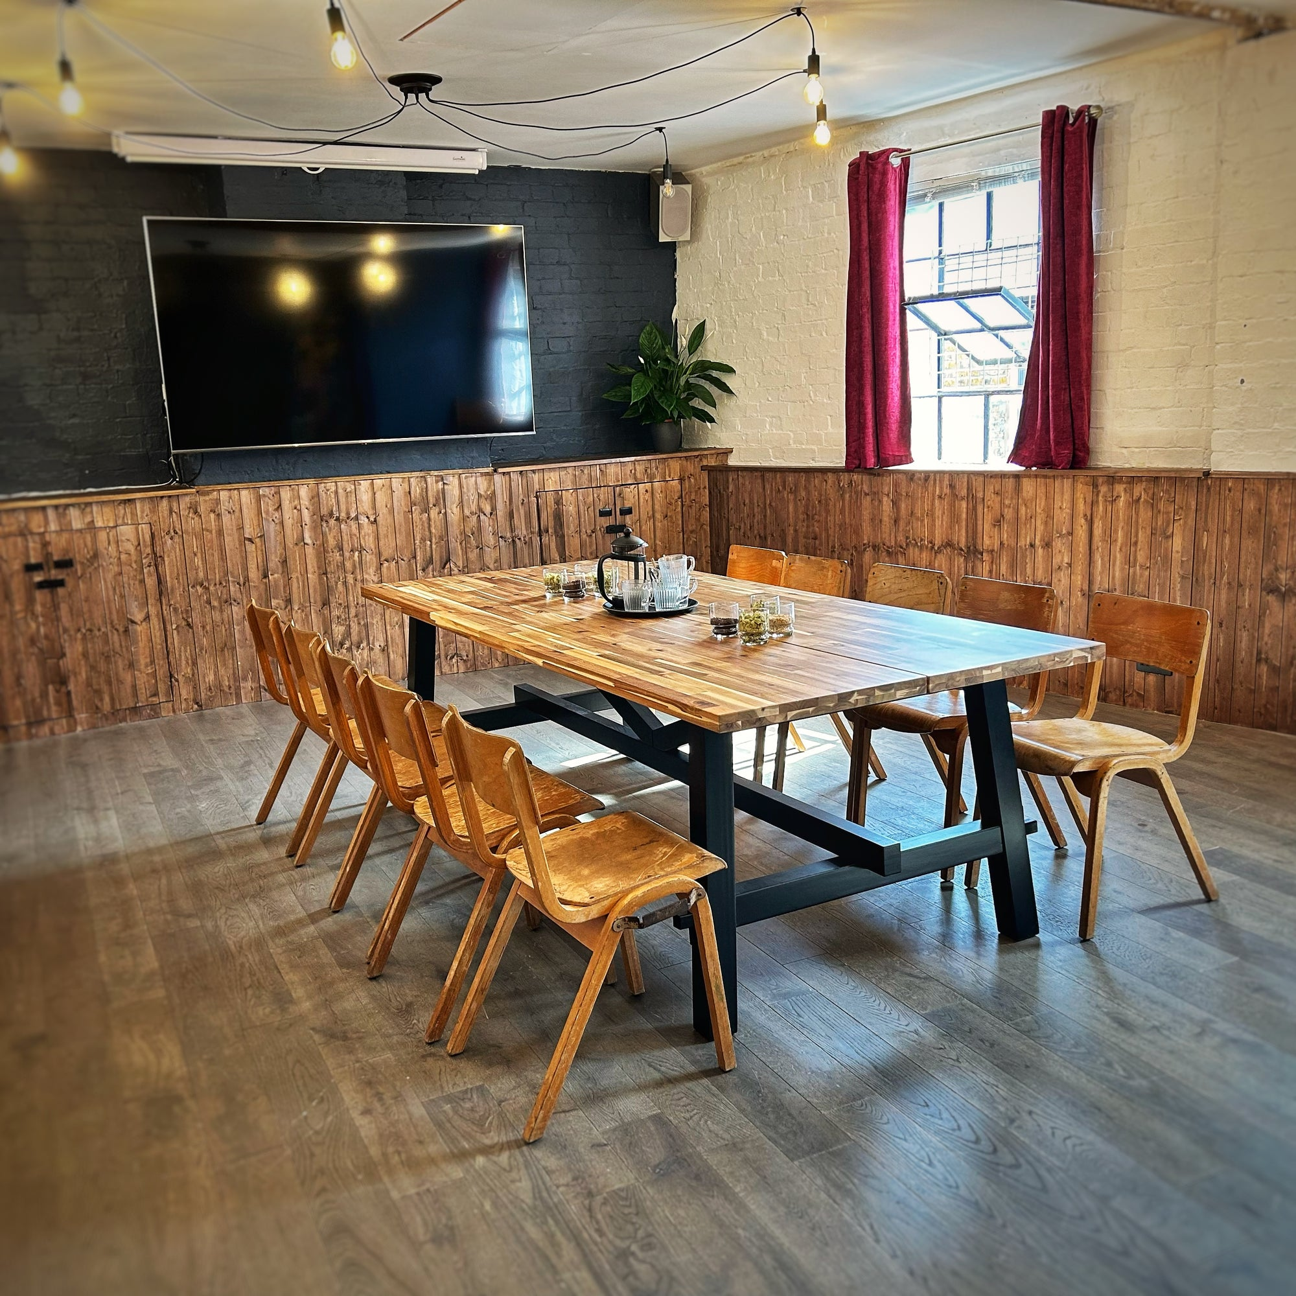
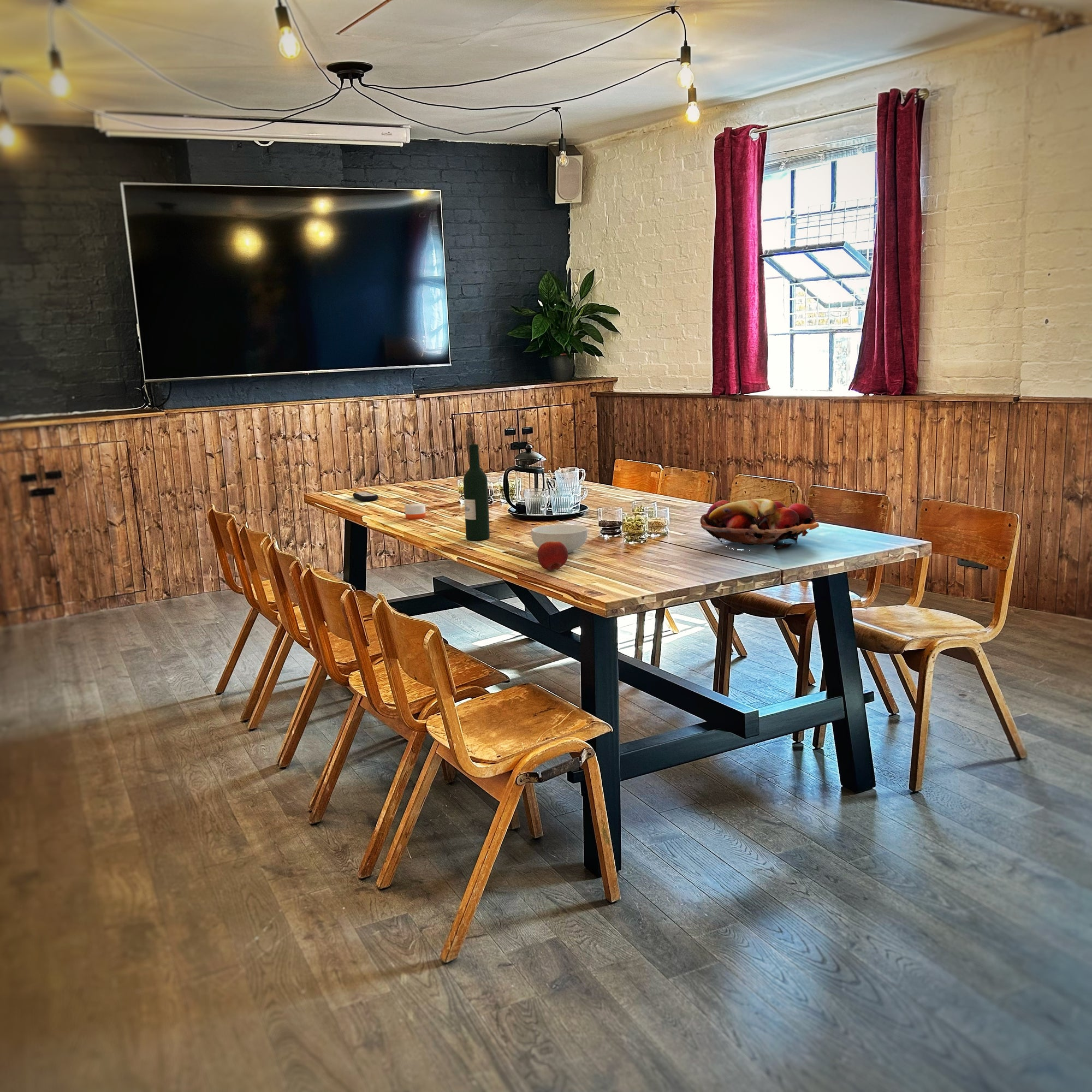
+ fruit (552, 555)
+ candle (415, 504)
+ cereal bowl (559, 540)
+ fruit basket (758, 521)
+ wine bottle (476, 491)
+ remote control (365, 496)
